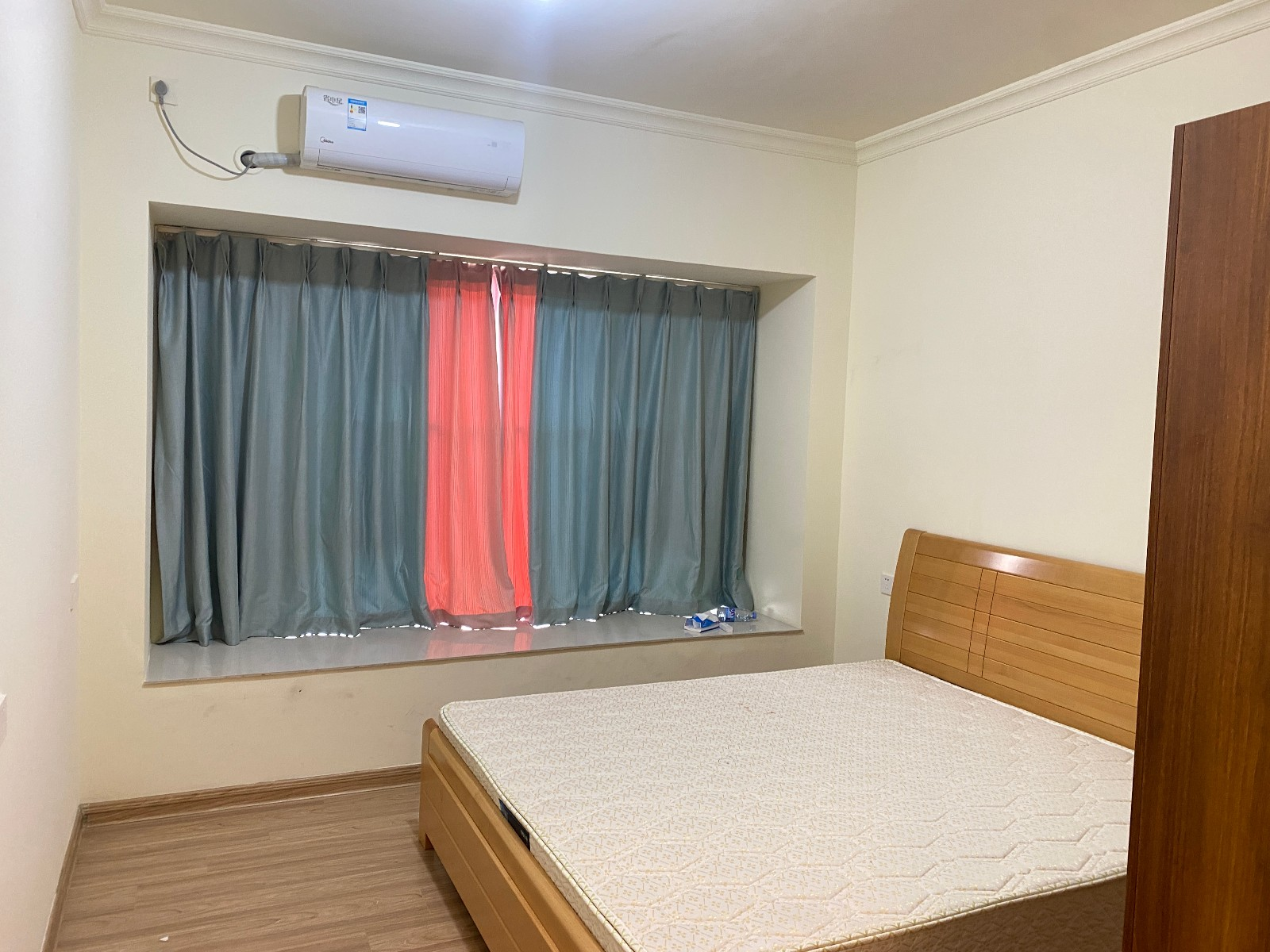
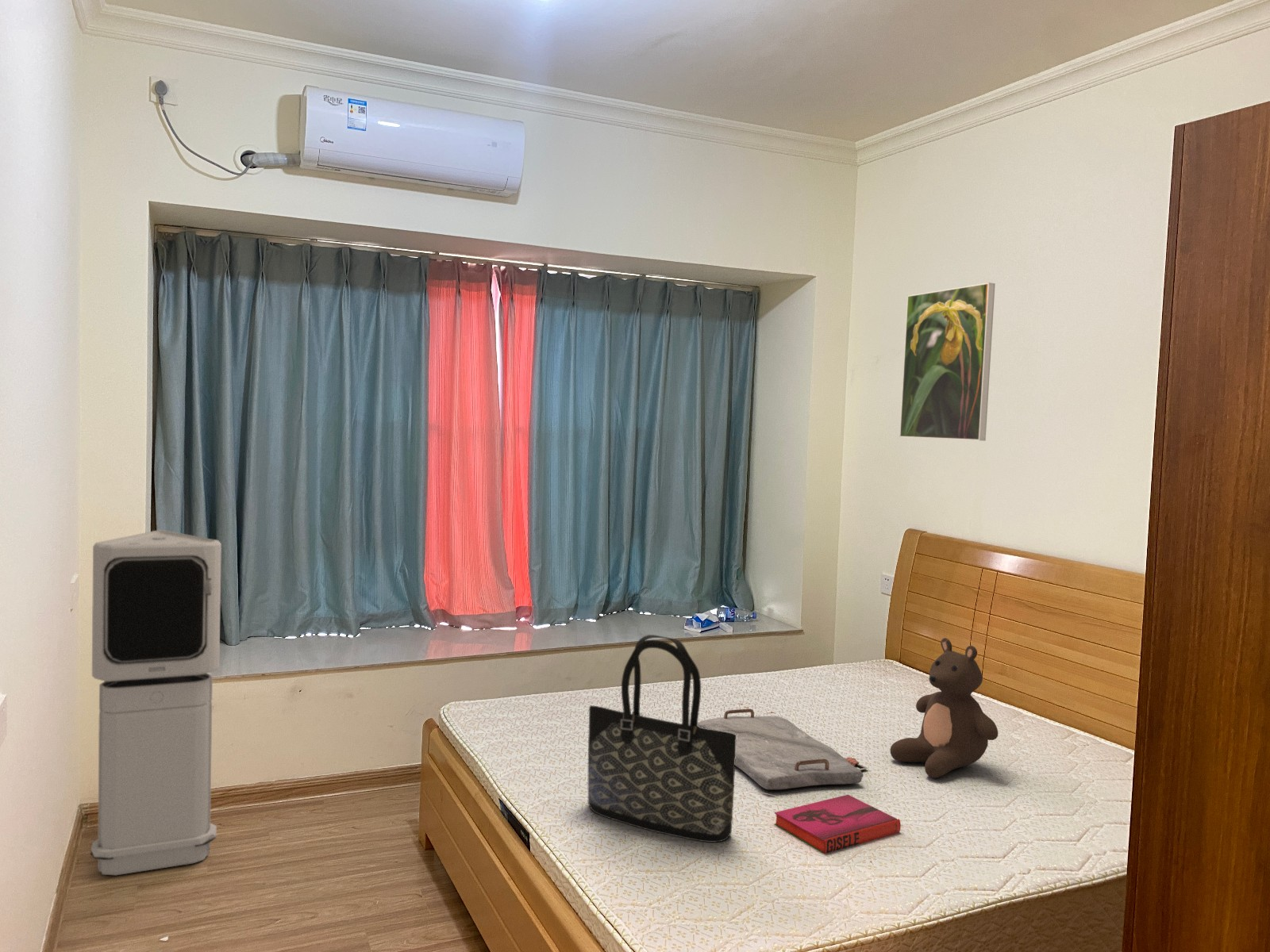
+ serving tray (783, 745)
+ air purifier (157, 693)
+ tote bag (660, 731)
+ teddy bear (942, 704)
+ hardback book (837, 823)
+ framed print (944, 364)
